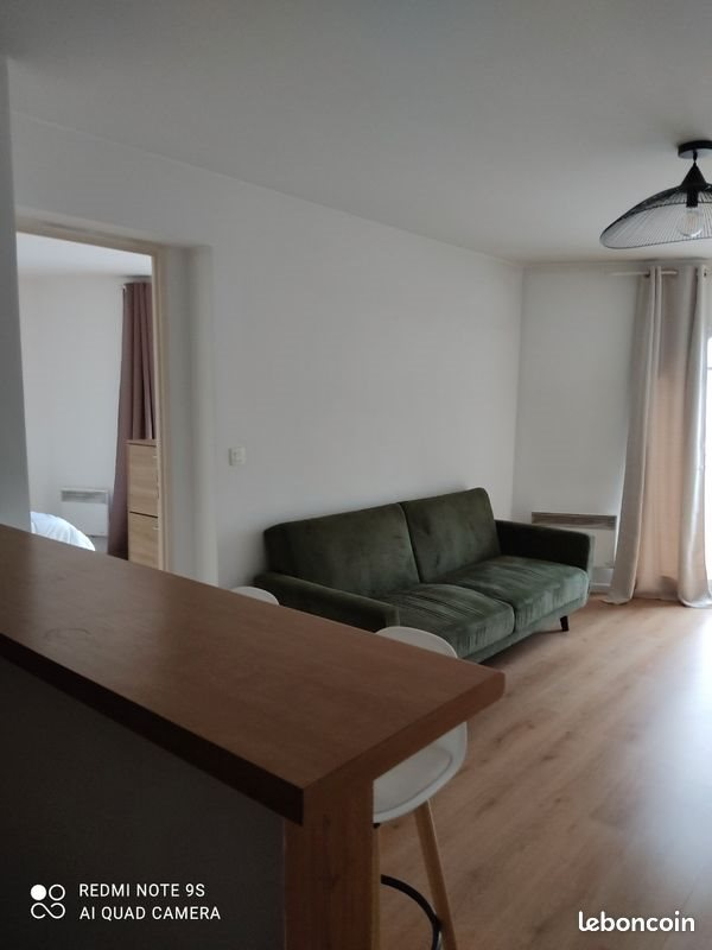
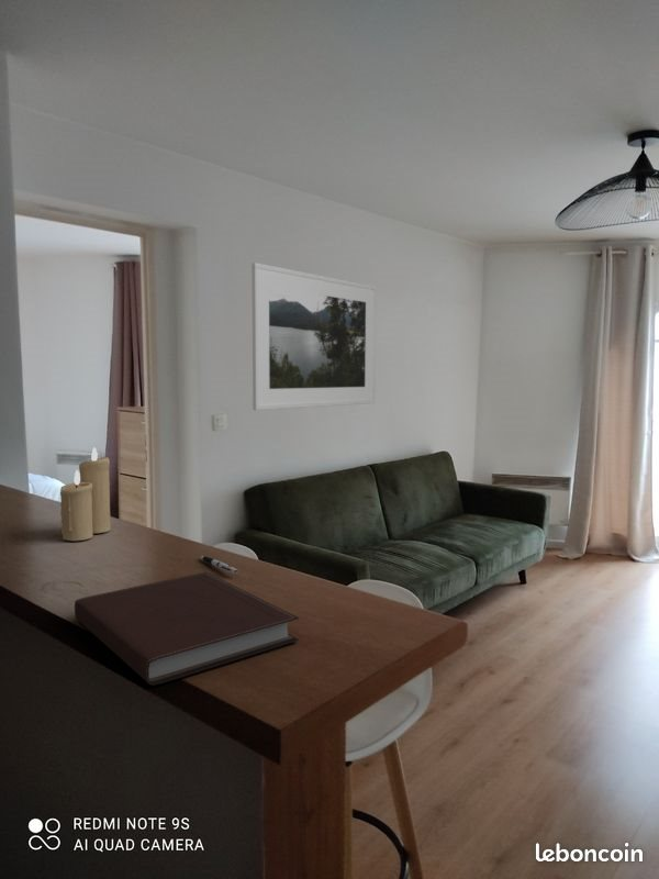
+ pen (216, 563)
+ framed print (321, 342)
+ candle (86, 491)
+ notebook (182, 619)
